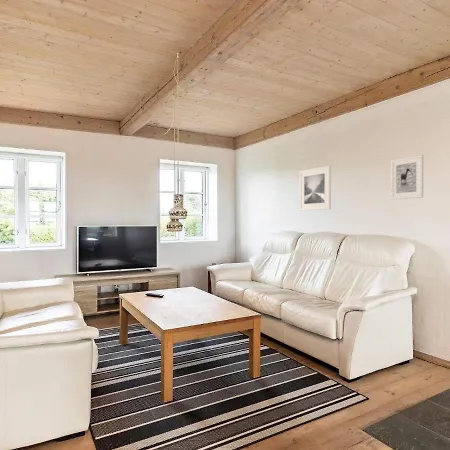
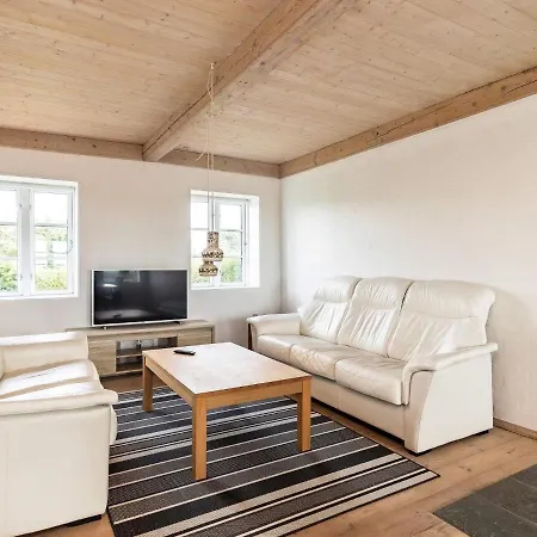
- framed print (314, 189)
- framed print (406, 178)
